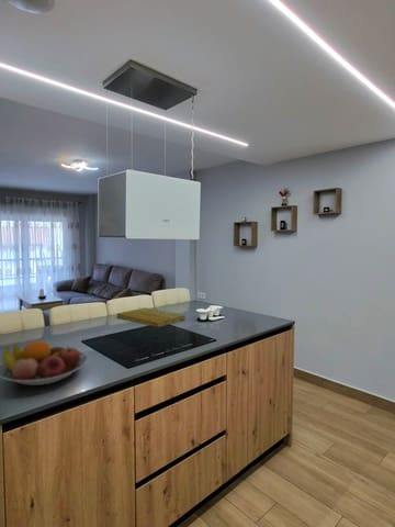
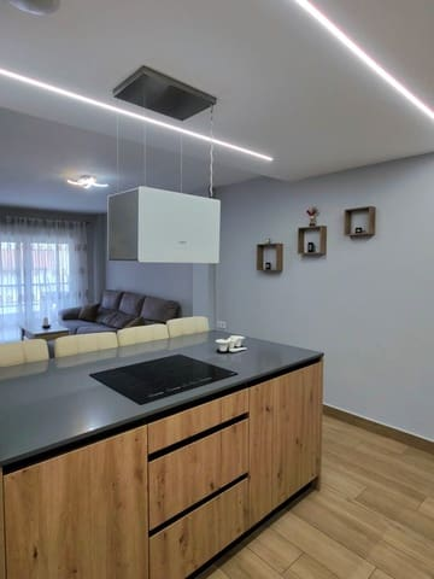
- fruit bowl (45, 359)
- cutting board (150, 315)
